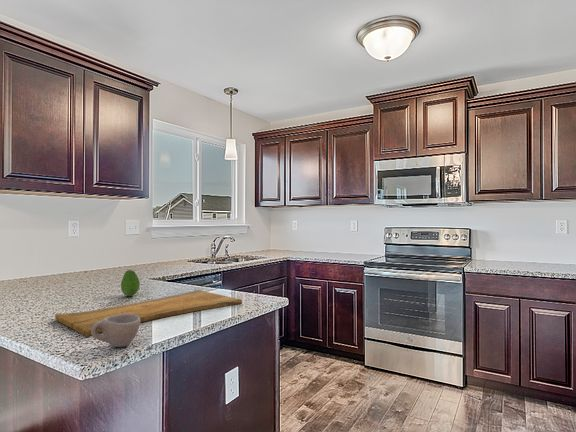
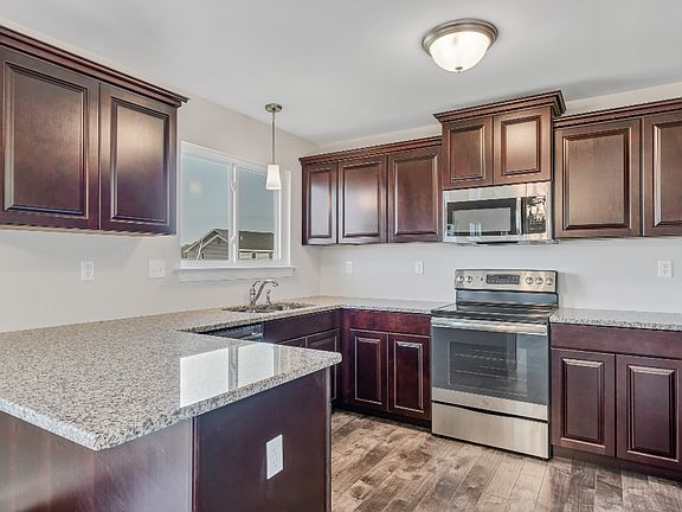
- cutting board (155, 308)
- fruit (130, 282)
- cup (116, 332)
